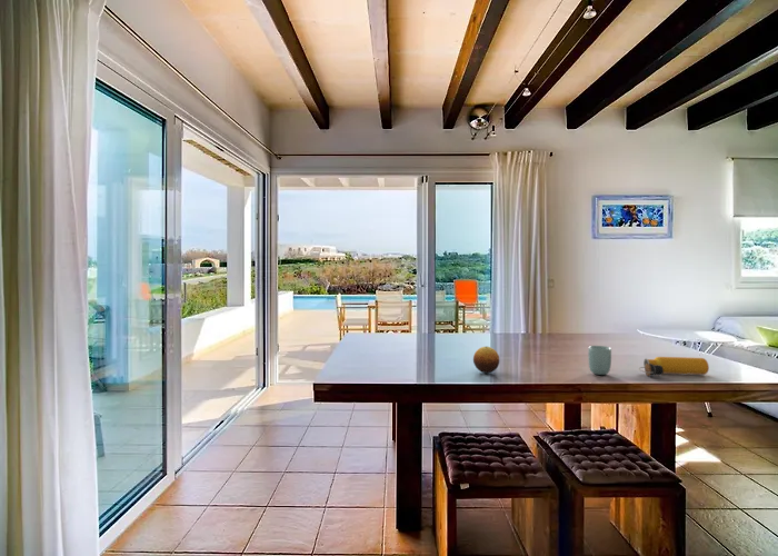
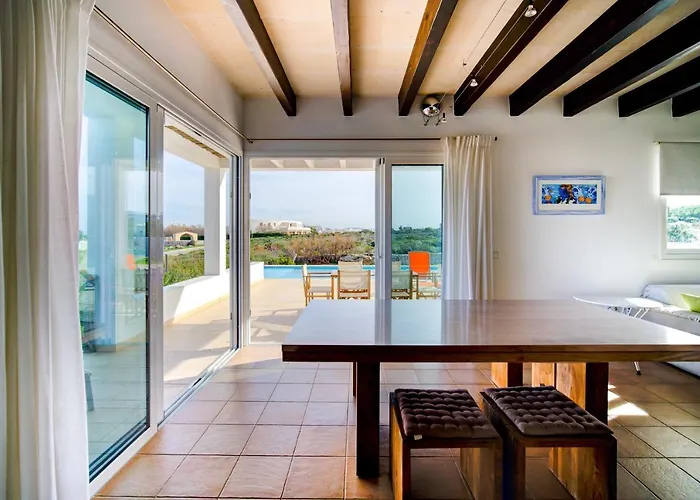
- water bottle (671, 366)
- cup (599, 360)
- fruit (486, 359)
